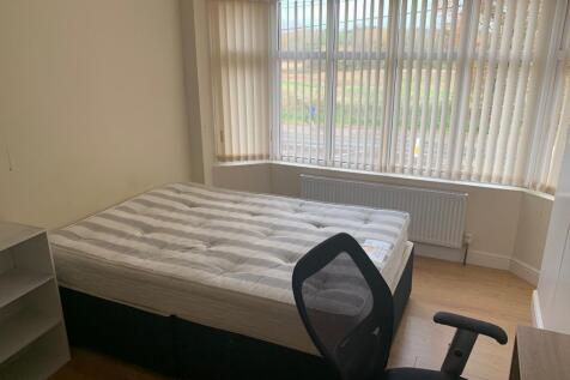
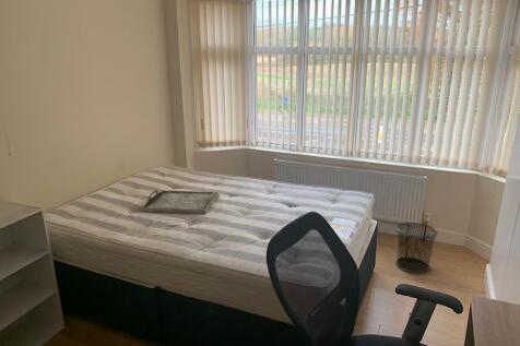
+ waste bin (414, 247)
+ serving tray (182, 198)
